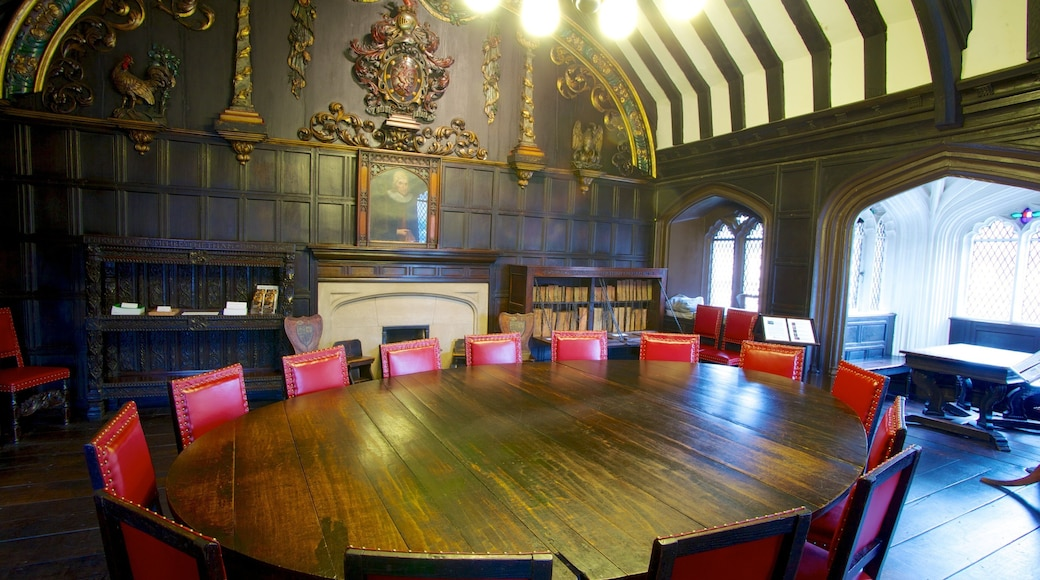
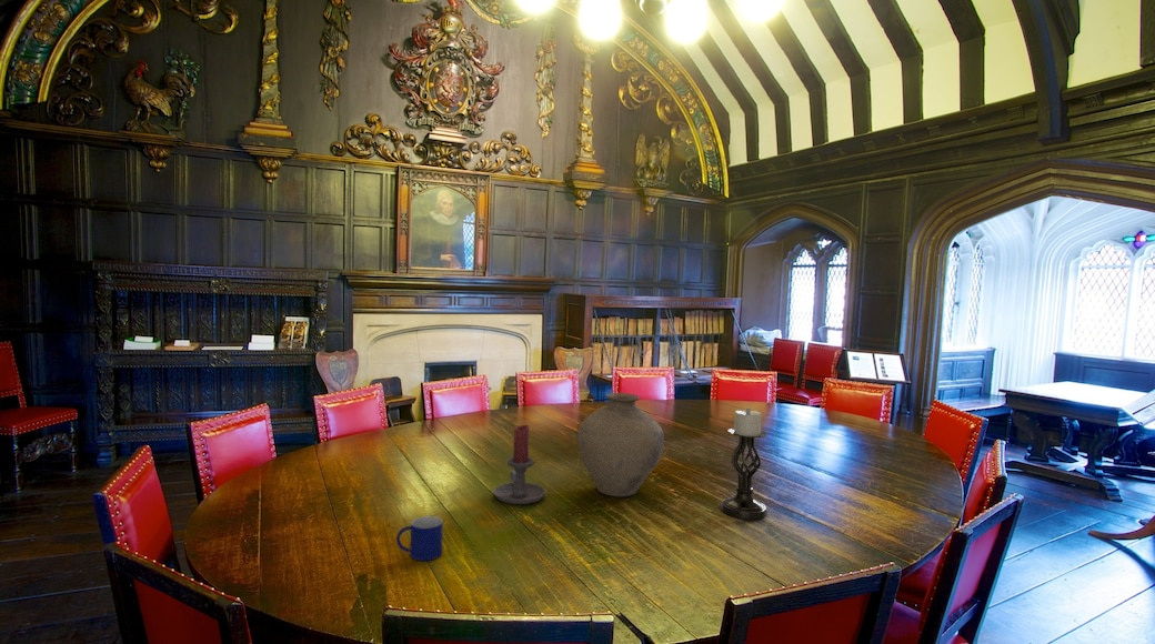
+ candle holder (745, 460)
+ vase (620, 443)
+ mug (419, 539)
+ candle holder (519, 459)
